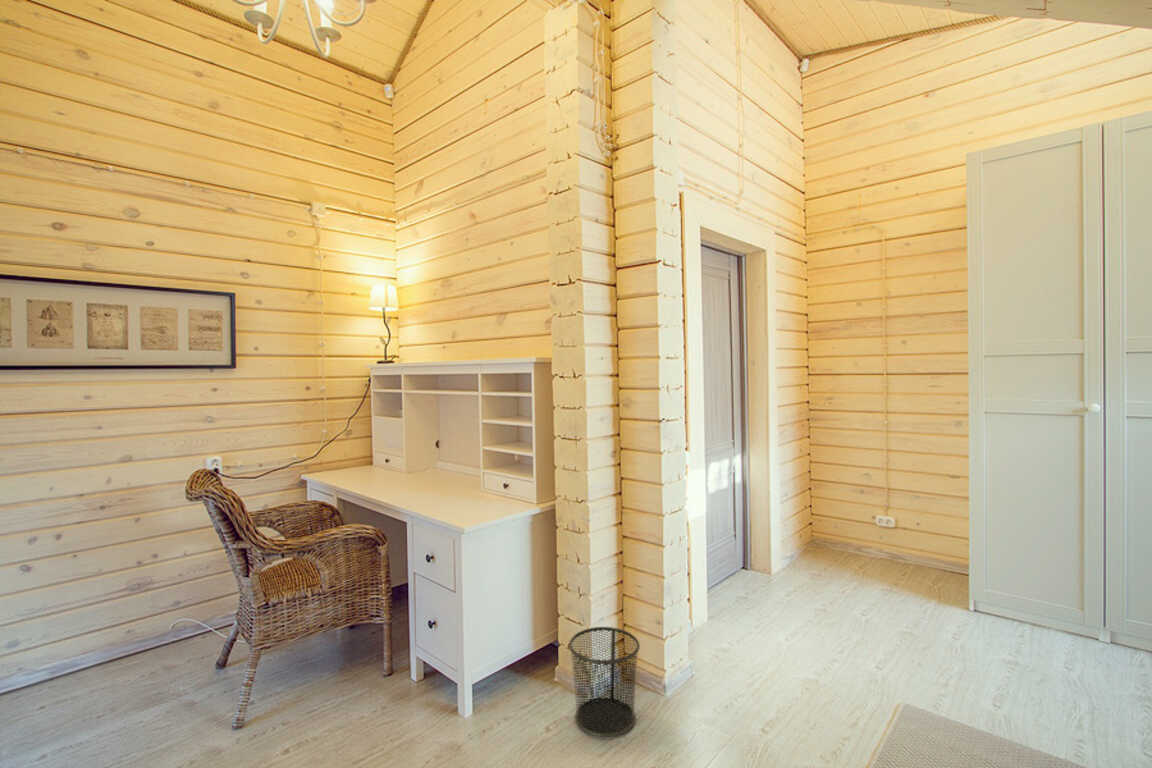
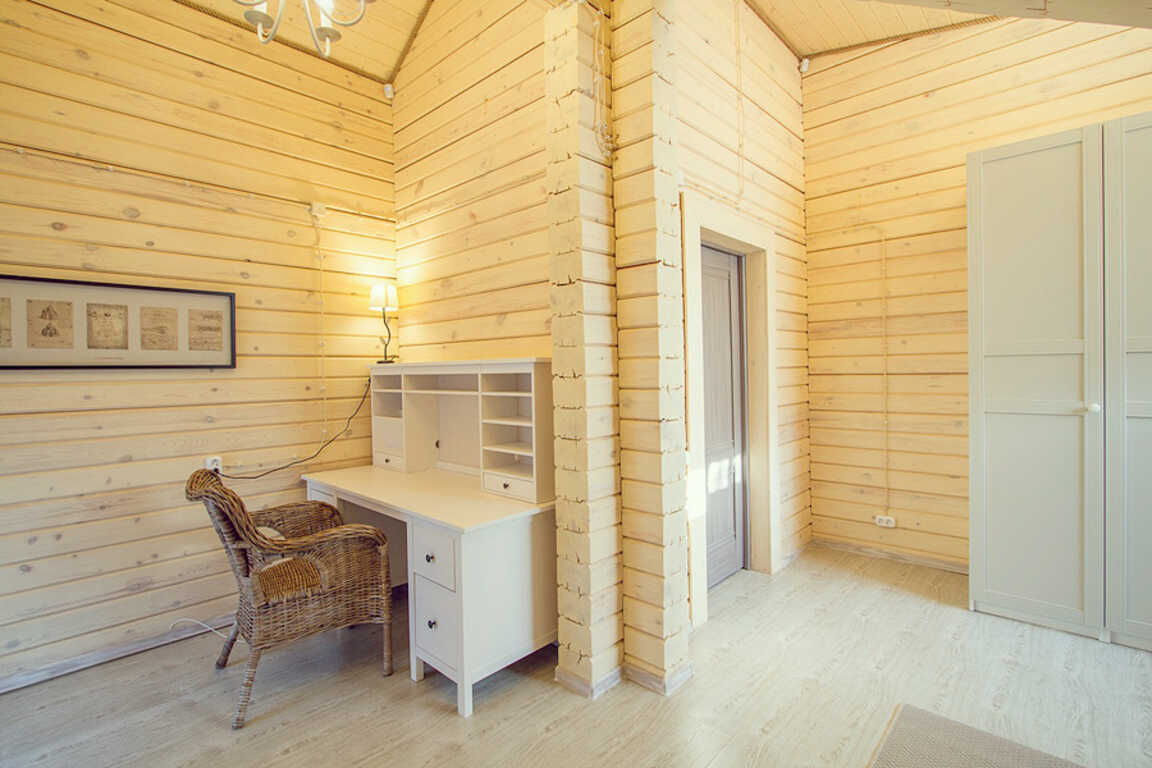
- waste bin (604, 679)
